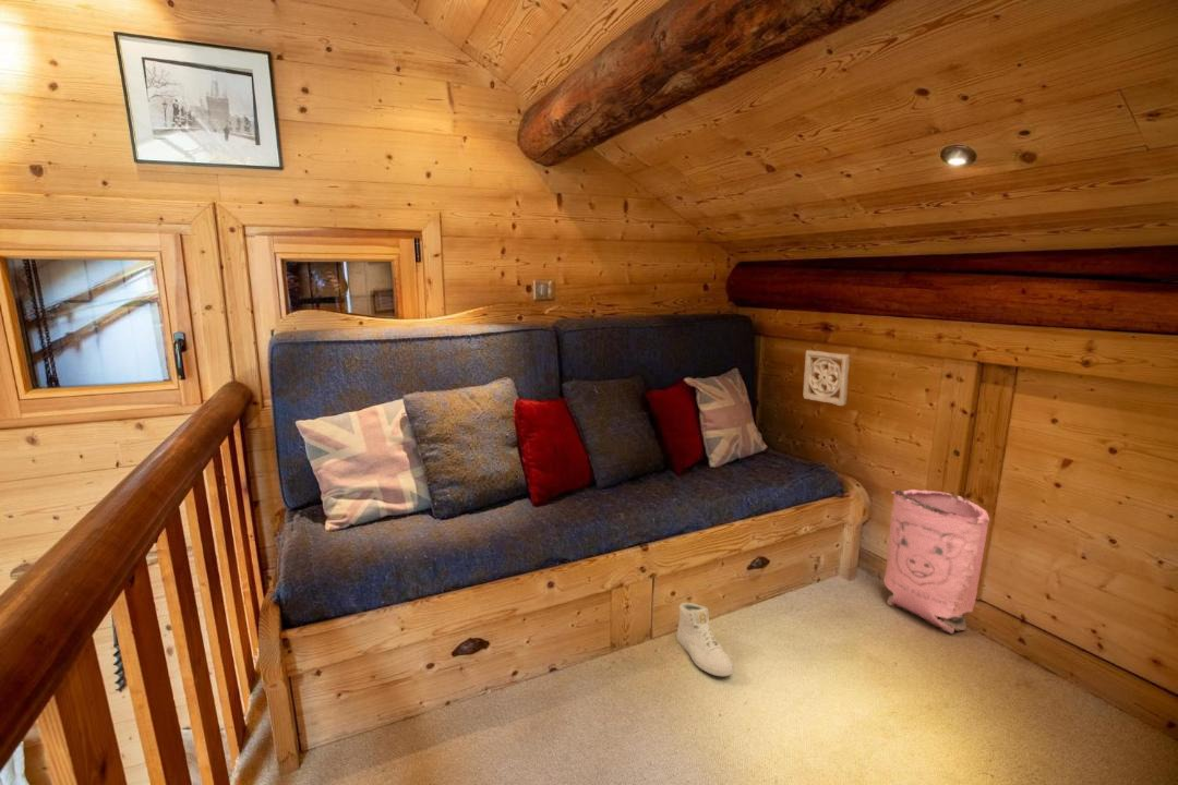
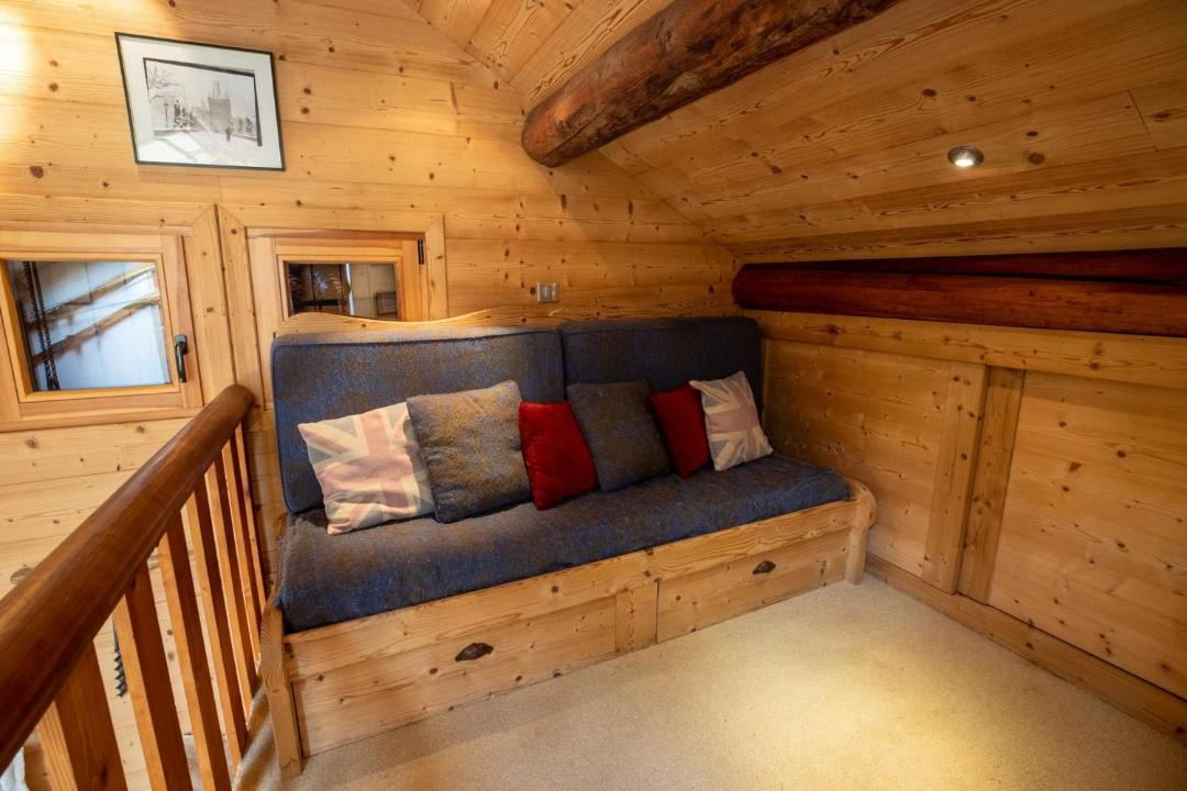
- wall ornament (826, 377)
- sneaker (702, 635)
- bag (933, 557)
